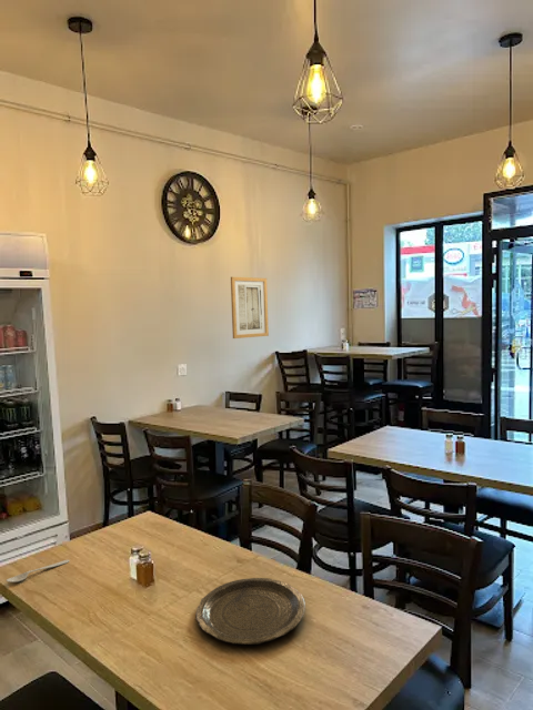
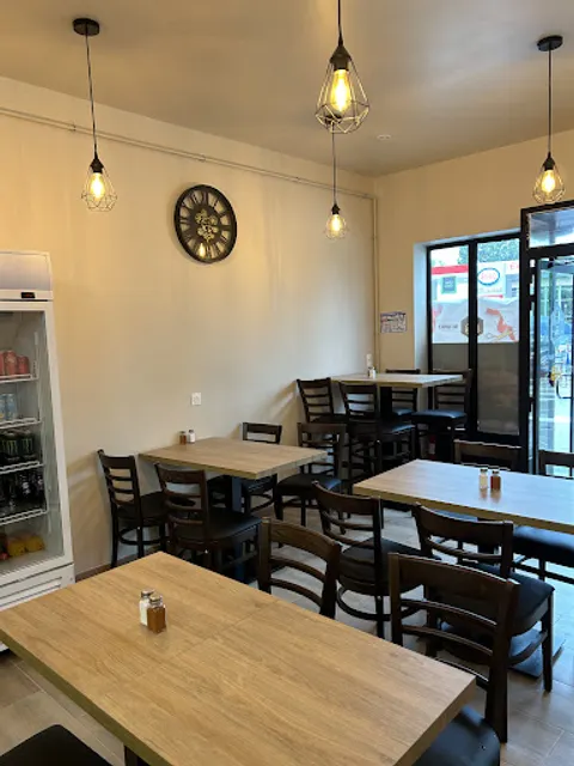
- spoon (39, 569)
- wall art (250, 307)
- plate (251, 609)
